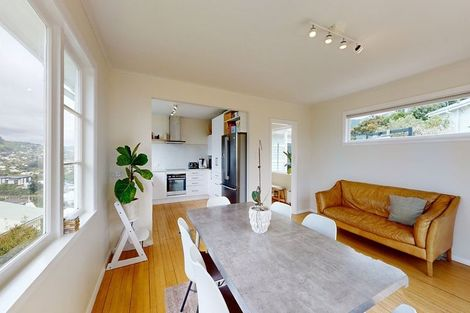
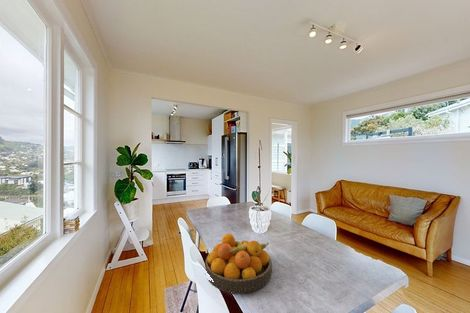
+ fruit bowl (238, 254)
